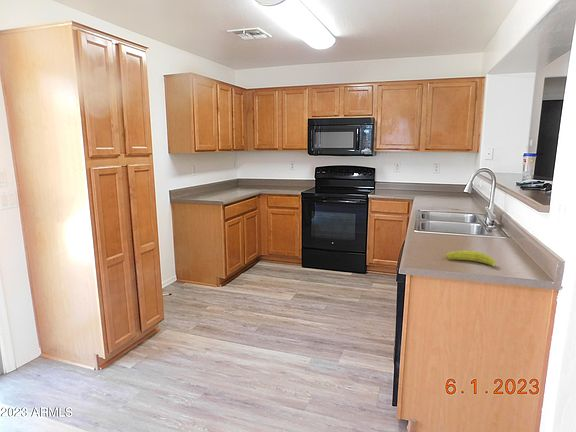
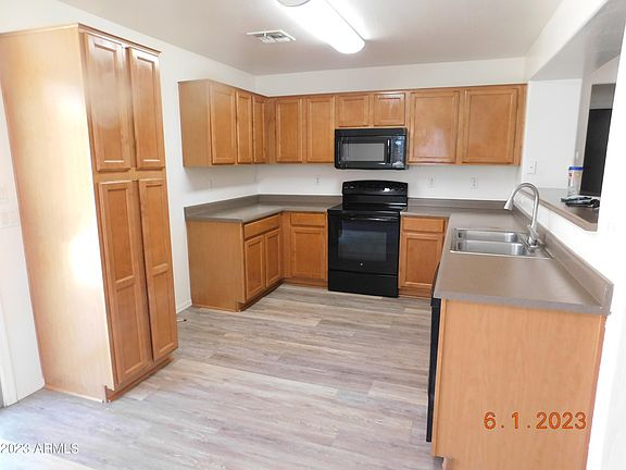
- fruit (469, 257)
